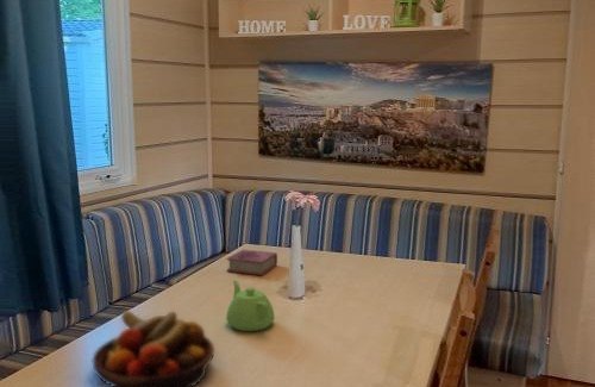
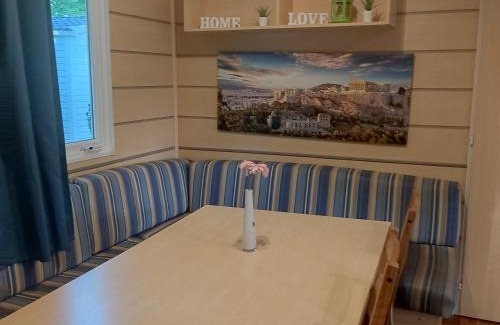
- fruit bowl (152, 345)
- teapot (249, 305)
- book (252, 261)
